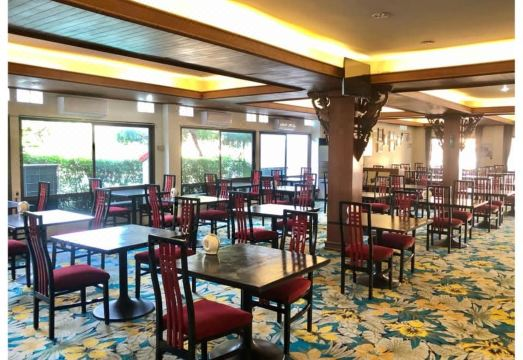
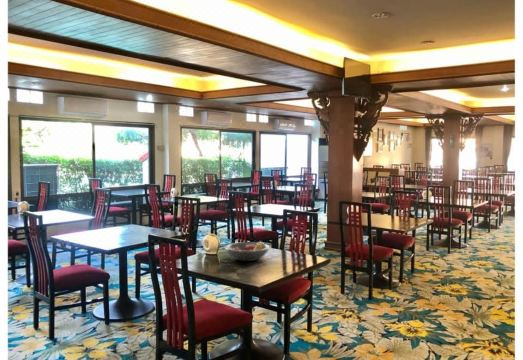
+ fruit bowl (247, 251)
